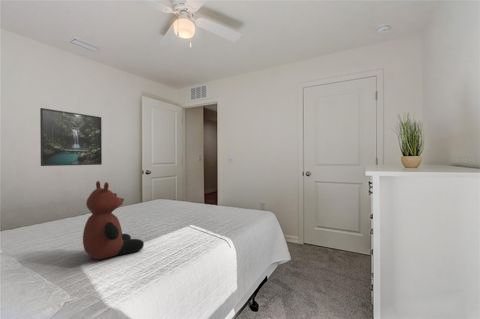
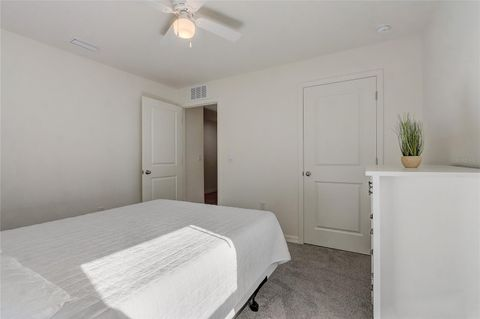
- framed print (74, 139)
- teddy bear (113, 216)
